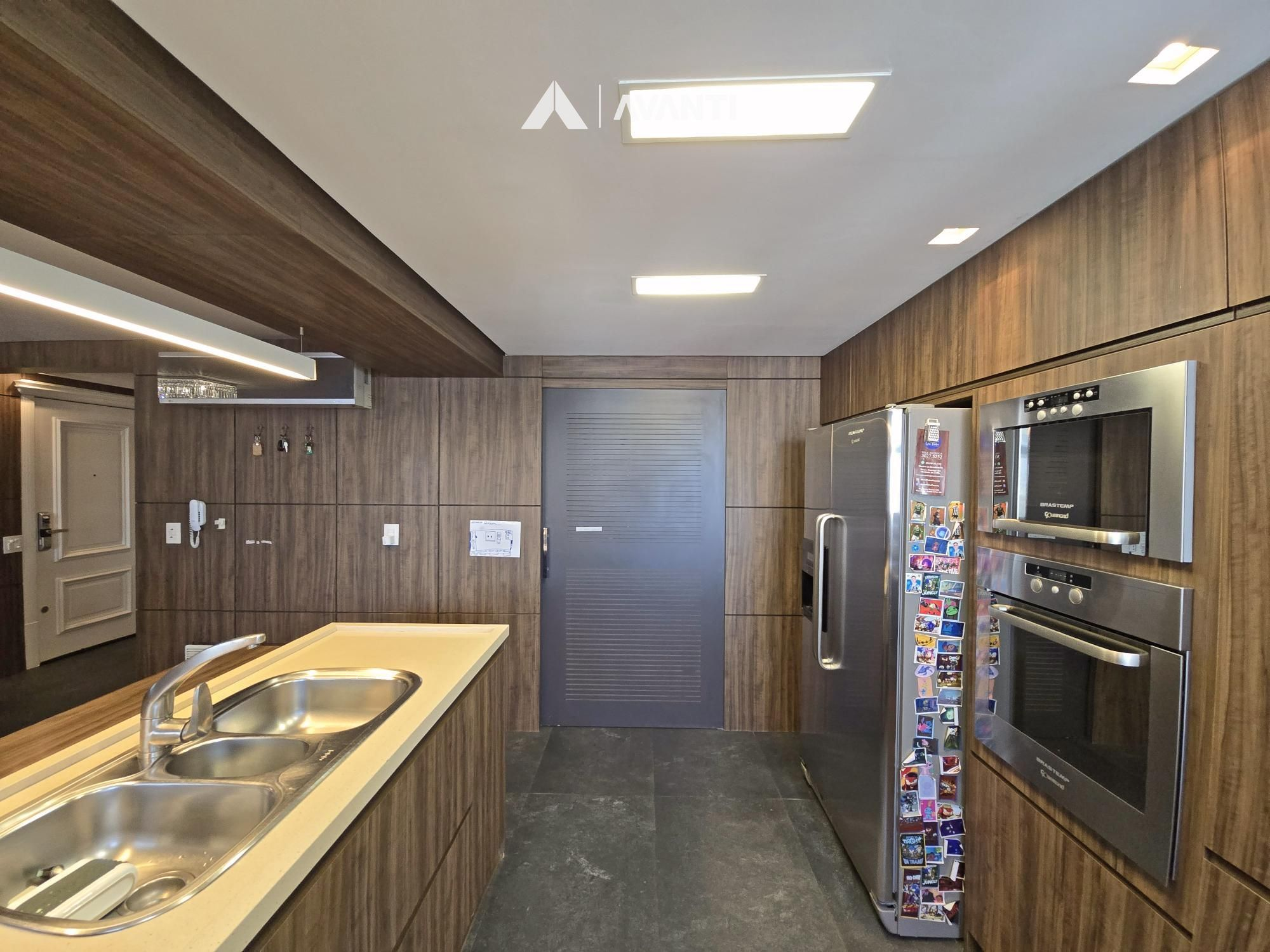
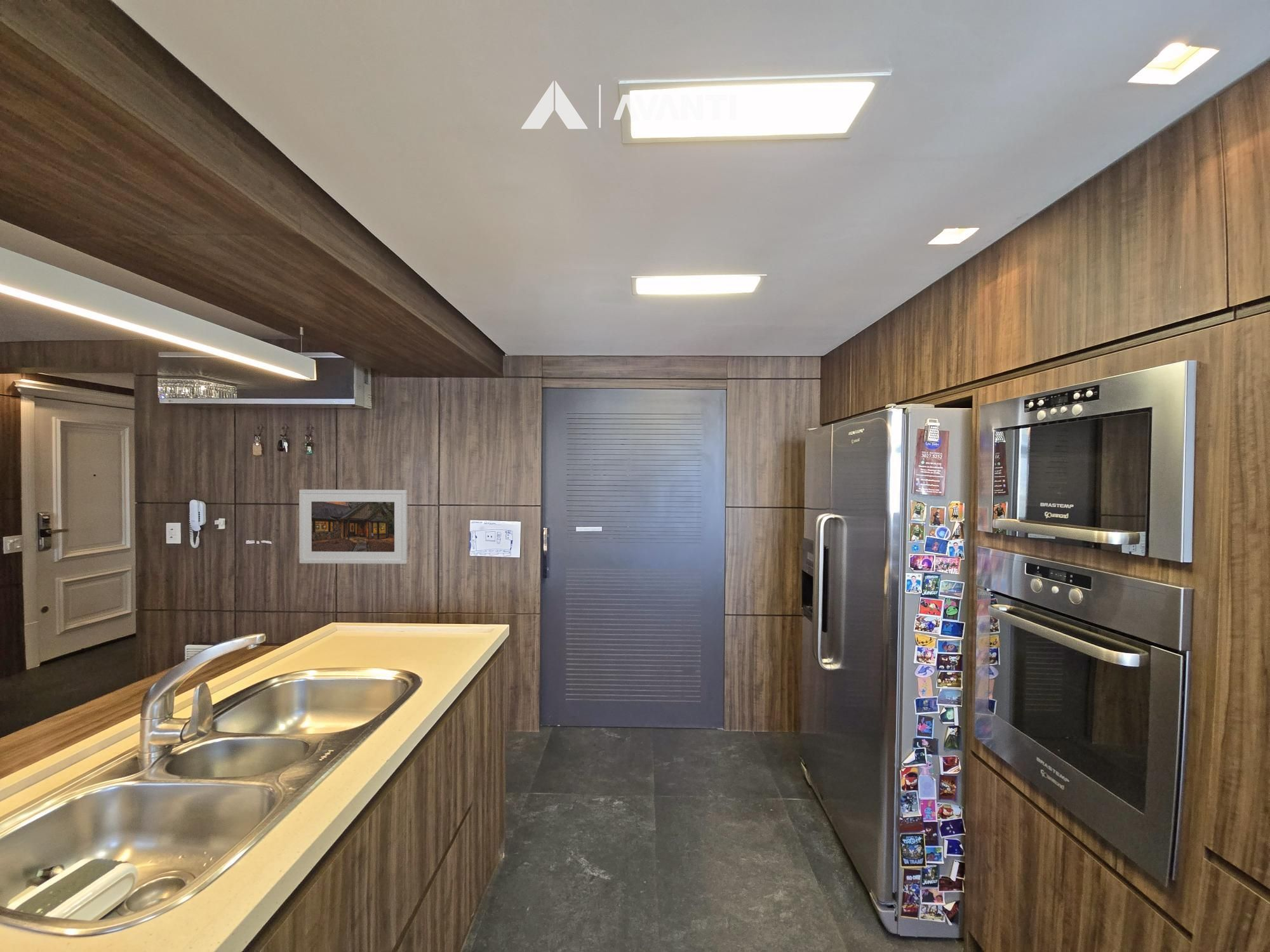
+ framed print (353, 526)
